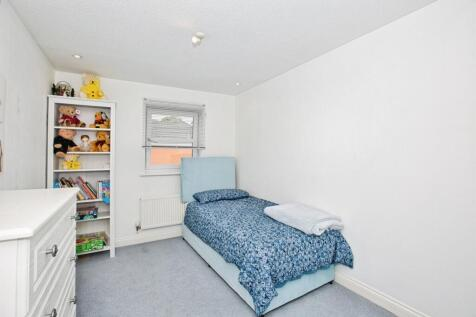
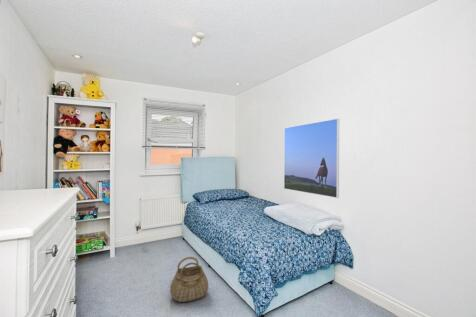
+ basket (189, 277)
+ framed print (308, 158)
